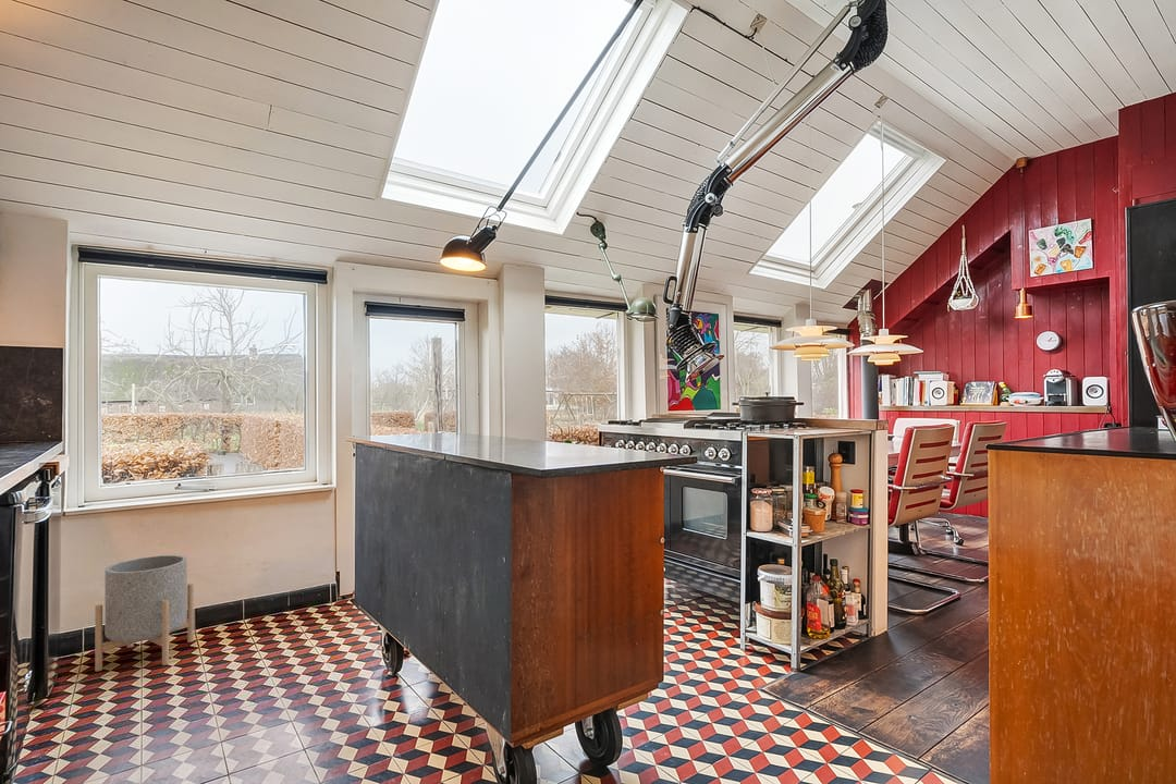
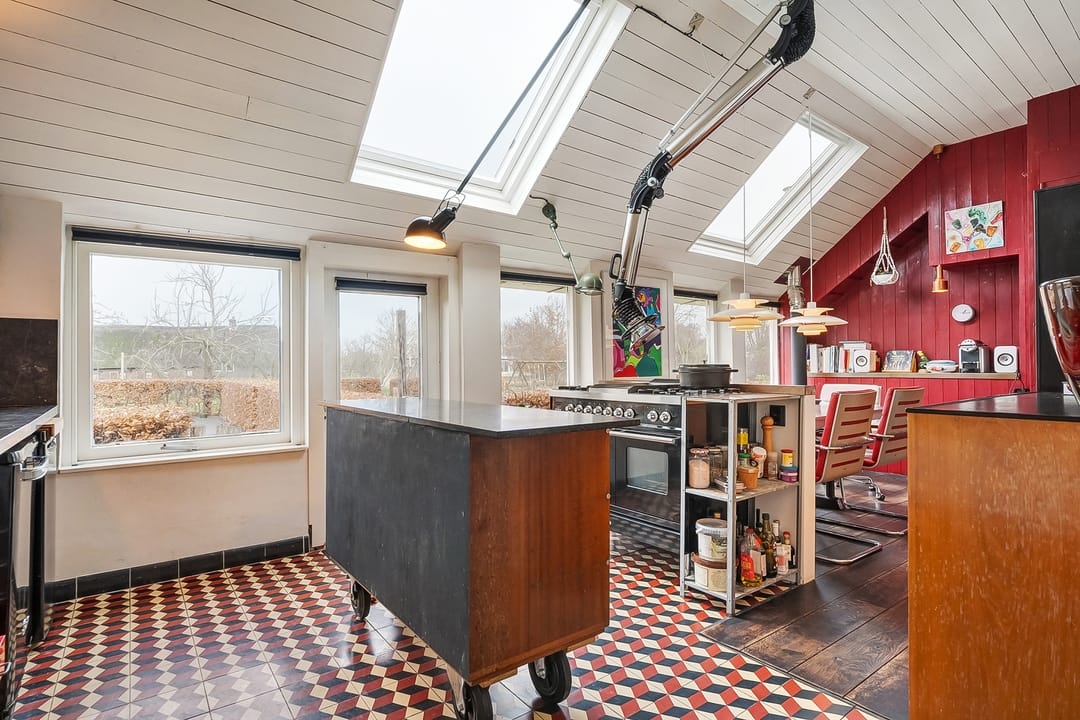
- planter (147, 609)
